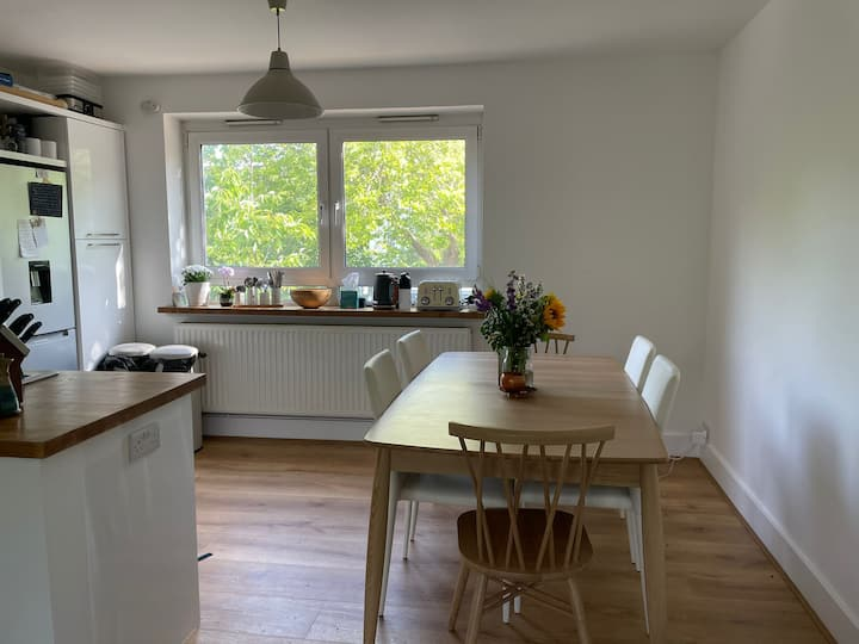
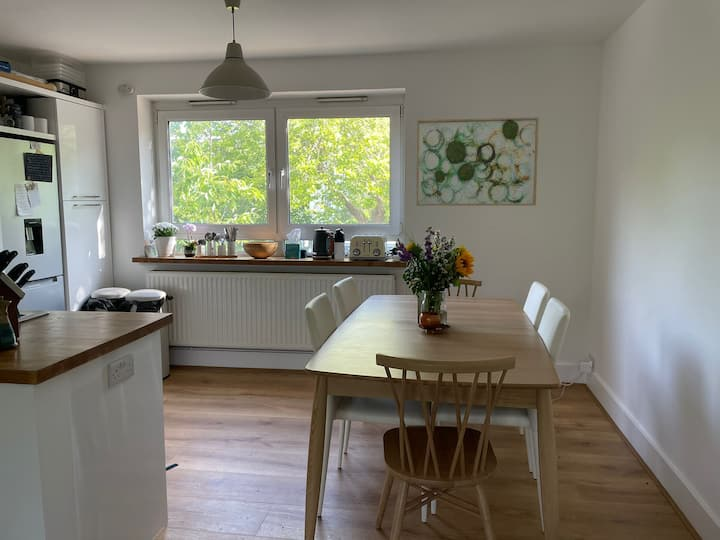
+ wall art (475, 162)
